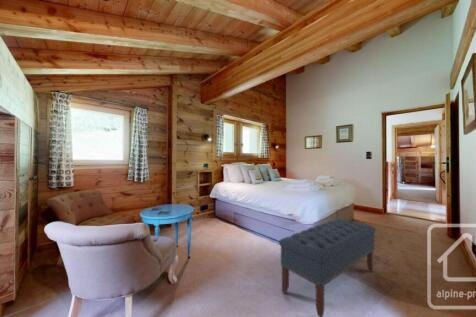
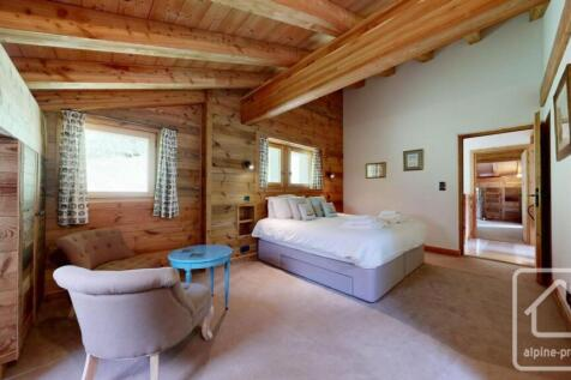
- bench (331, 255)
